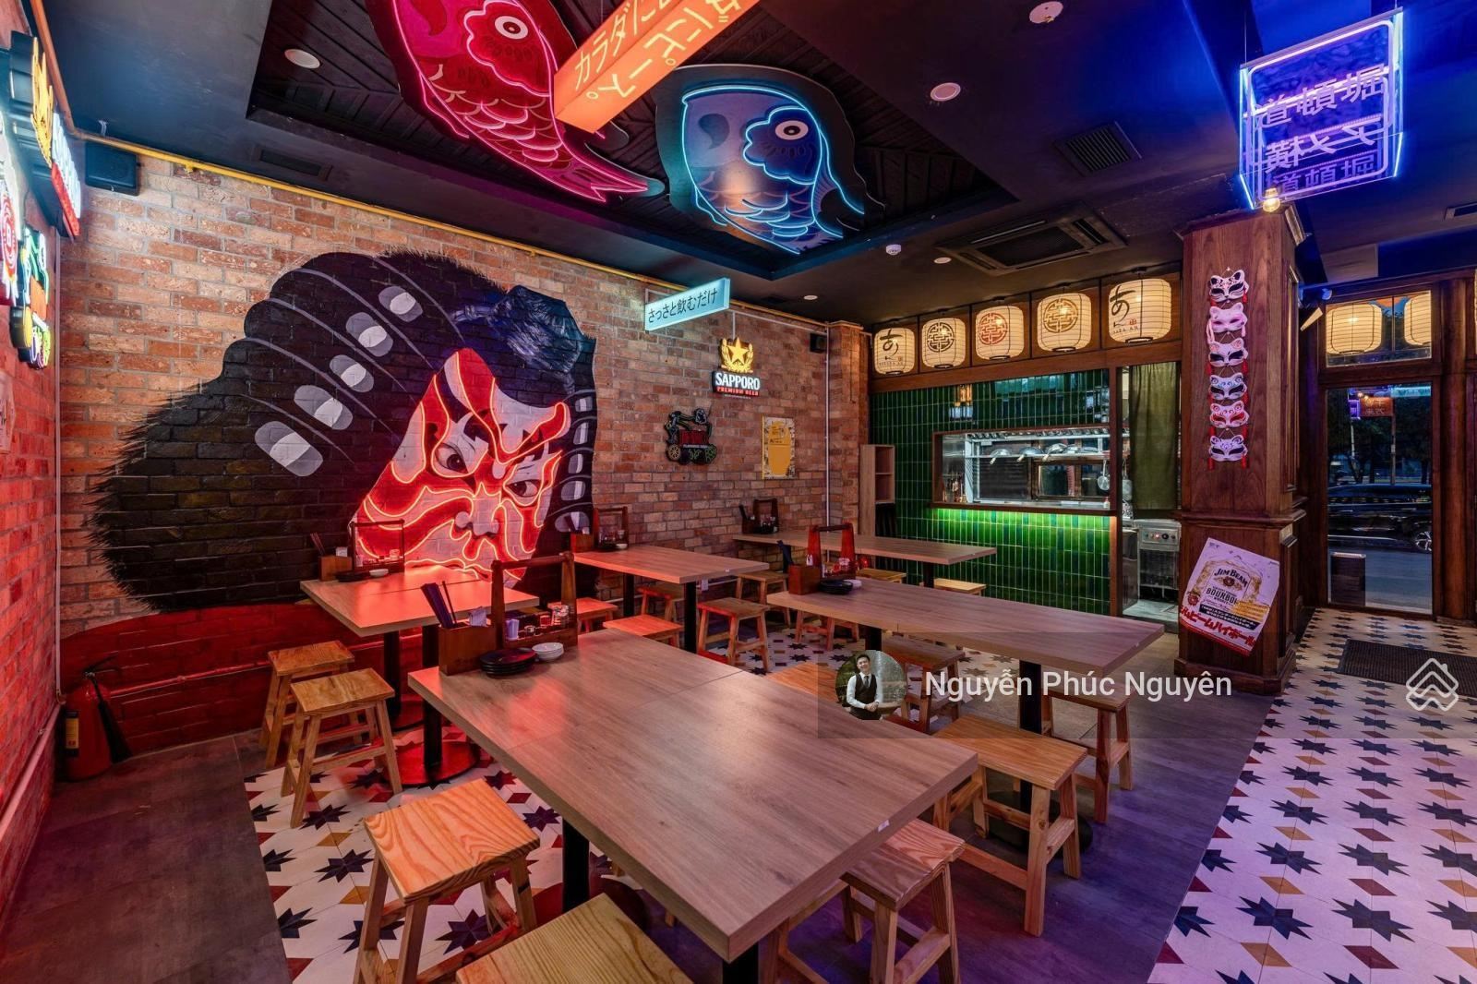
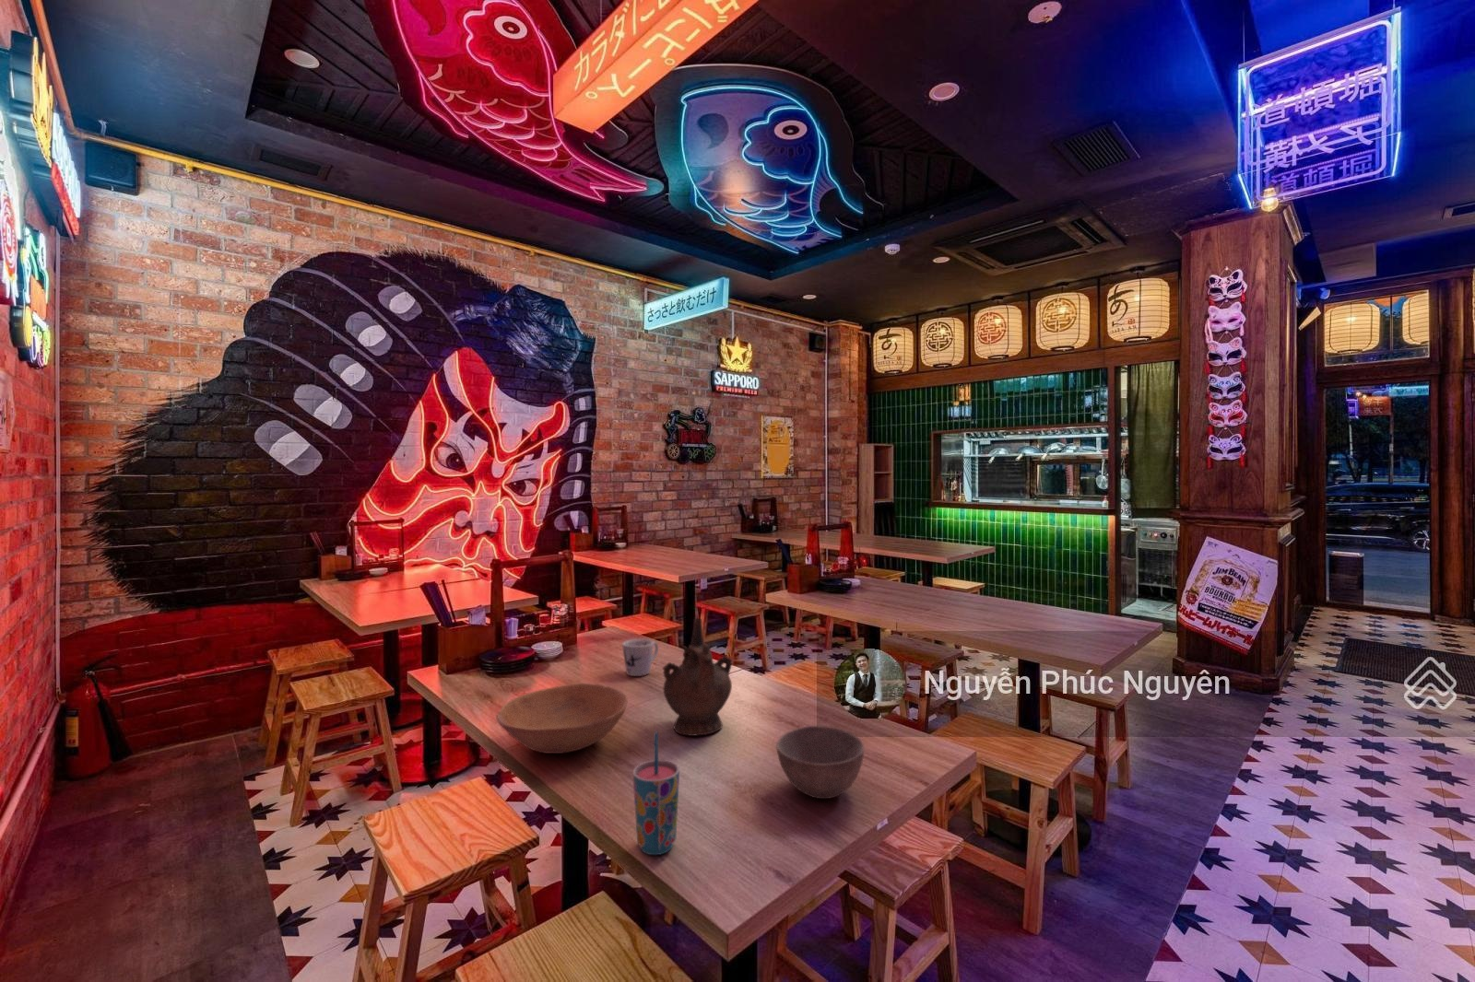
+ bowl (819, 766)
+ mug (643, 655)
+ bowl (564, 723)
+ ceremonial vessel (699, 673)
+ cup (657, 789)
